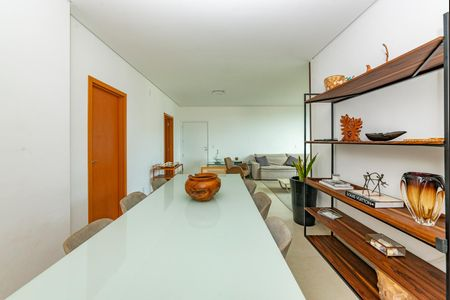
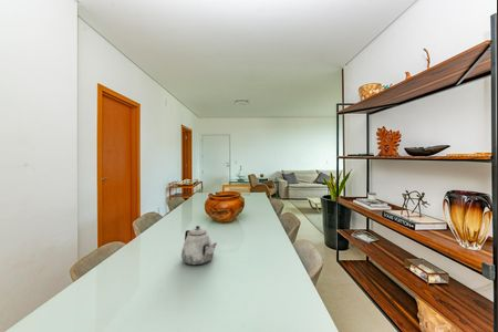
+ teapot (199, 243)
